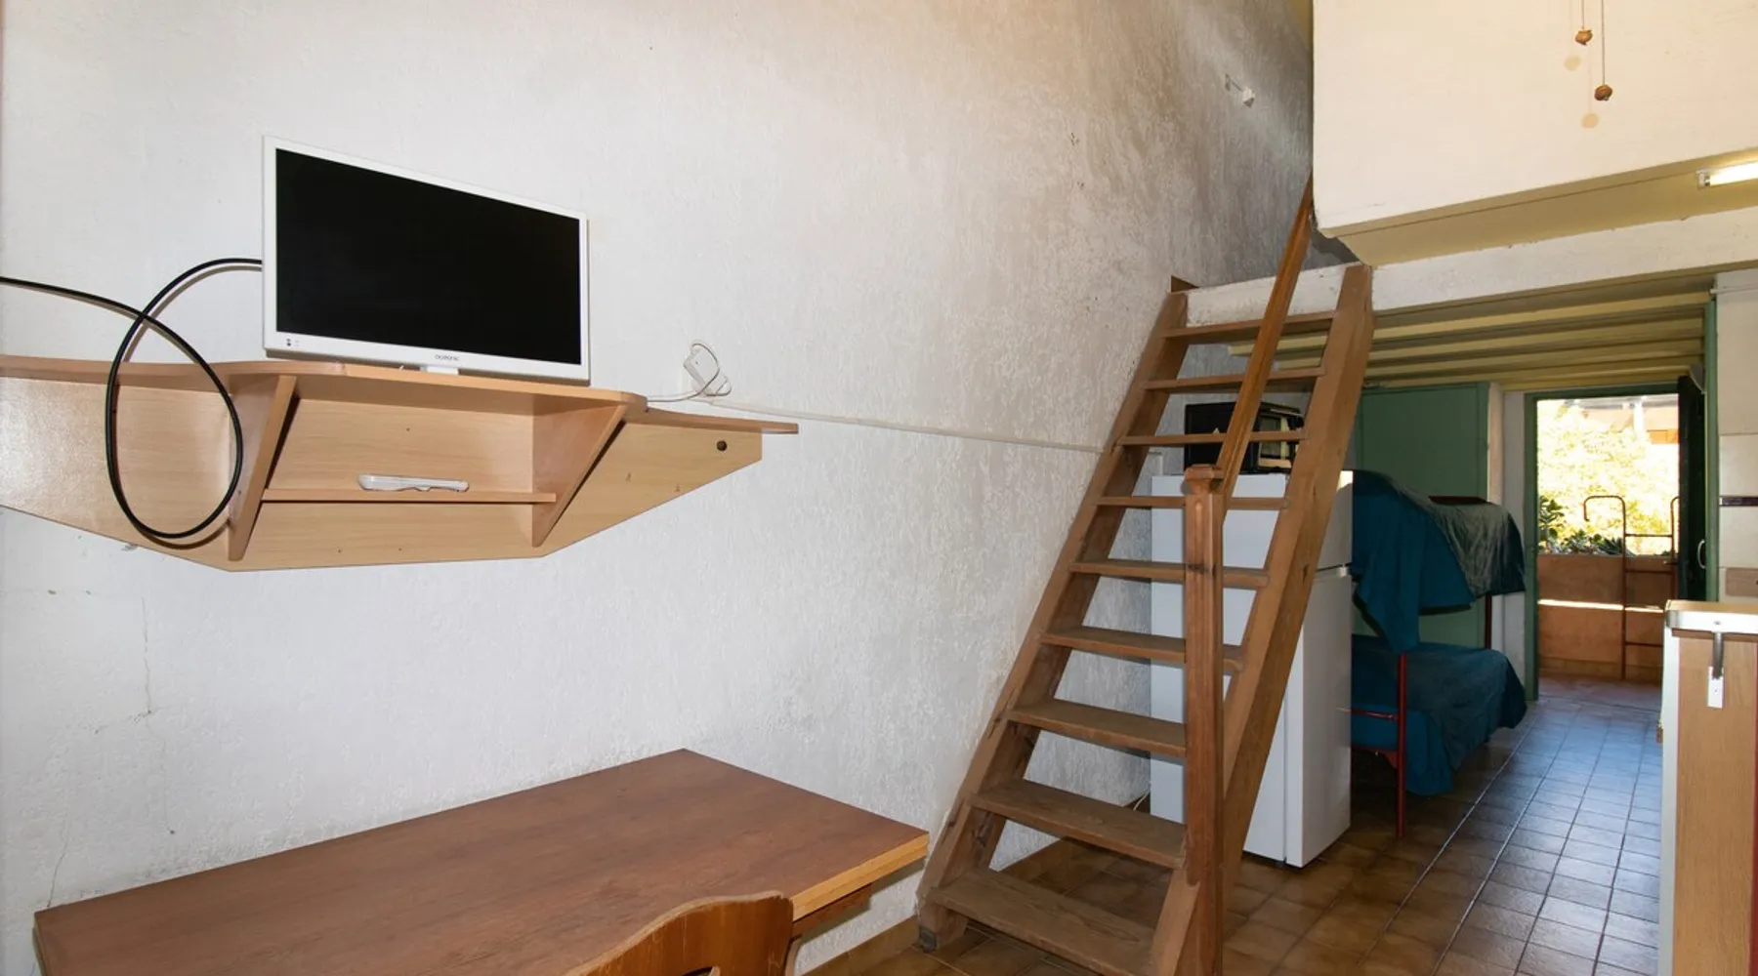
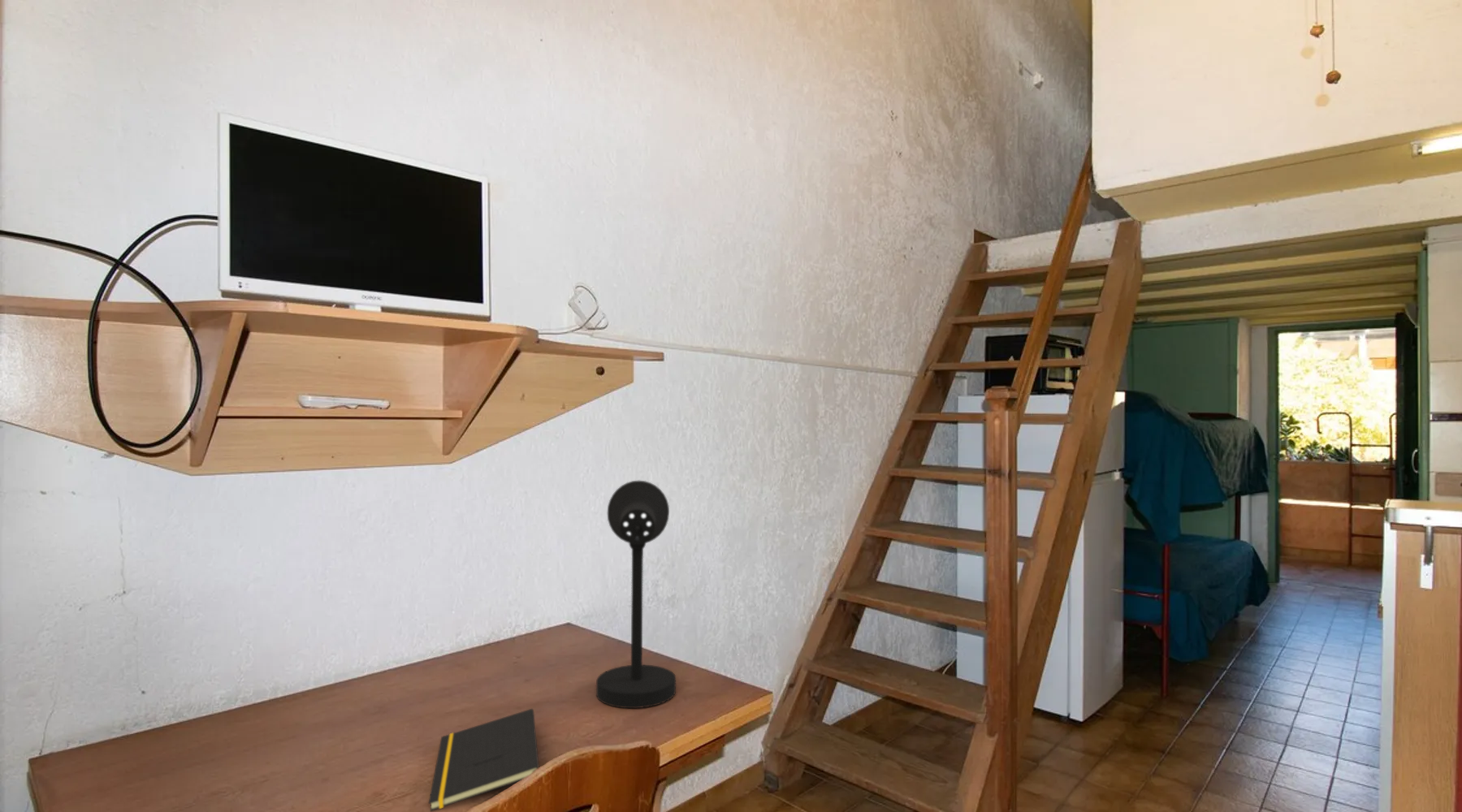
+ desk lamp (638, 584)
+ notepad (487, 754)
